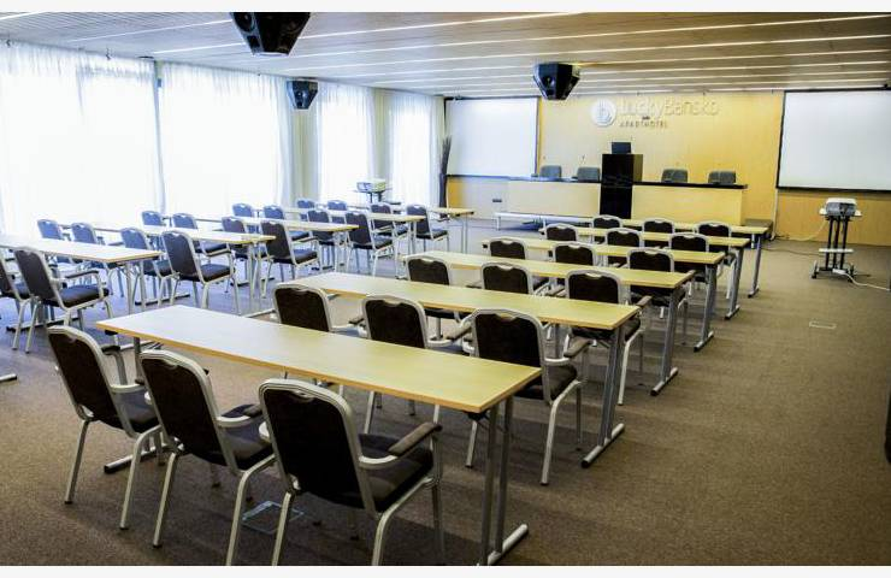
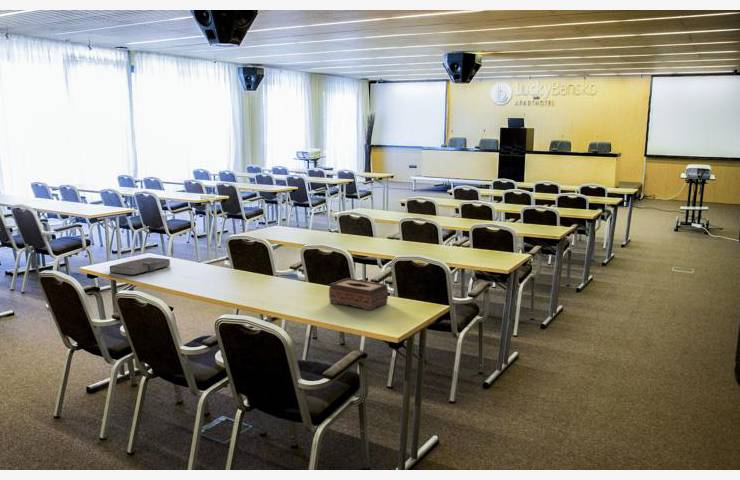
+ tissue box (358, 293)
+ book (141, 265)
